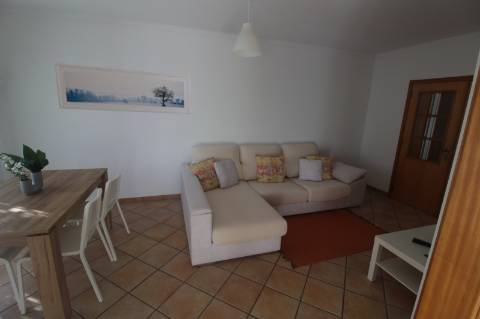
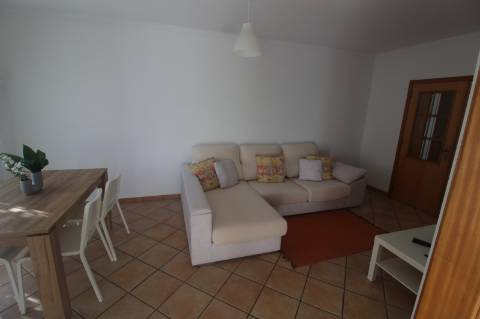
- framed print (129, 91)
